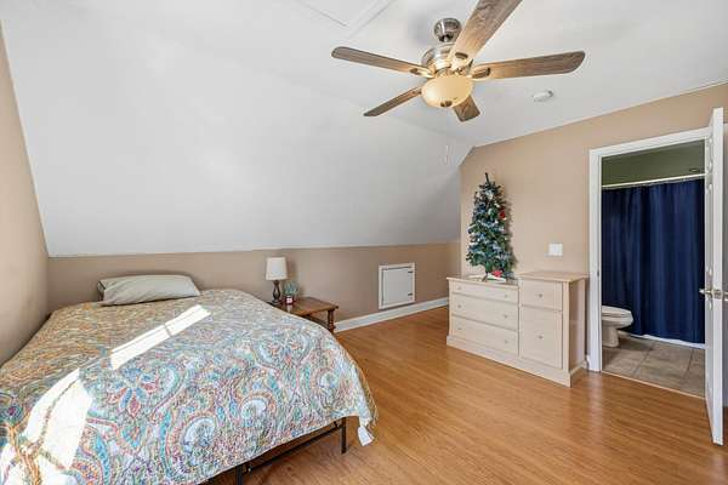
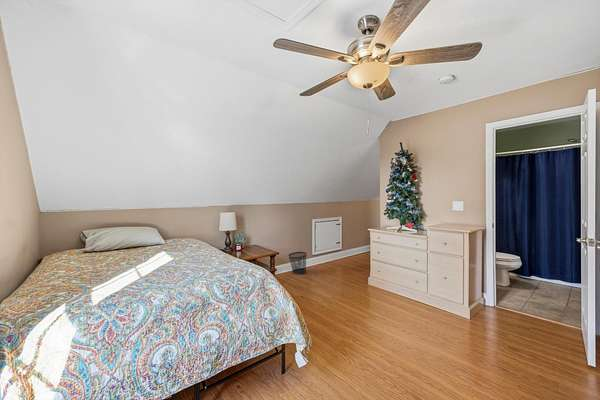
+ wastebasket (298, 263)
